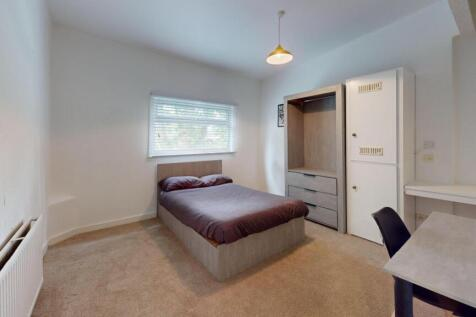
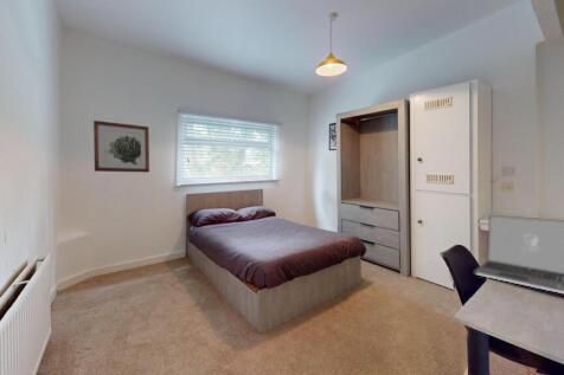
+ wall art (122, 148)
+ laptop (526, 248)
